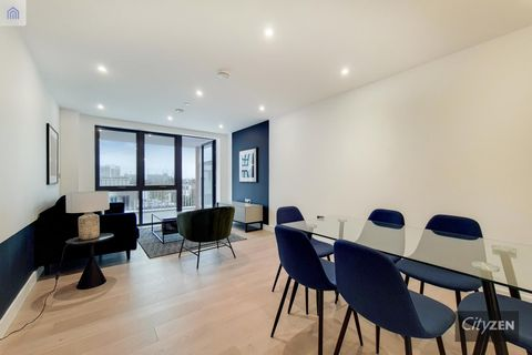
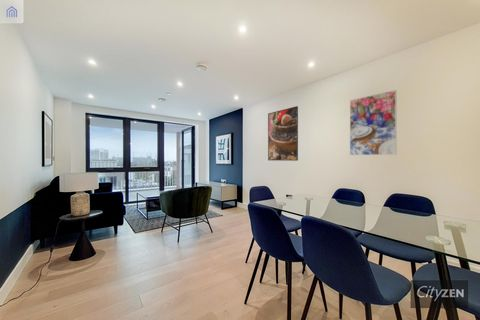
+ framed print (371, 125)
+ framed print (281, 135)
